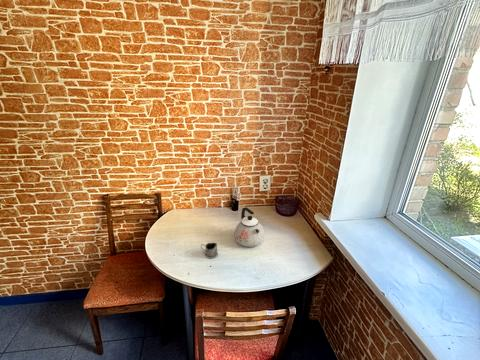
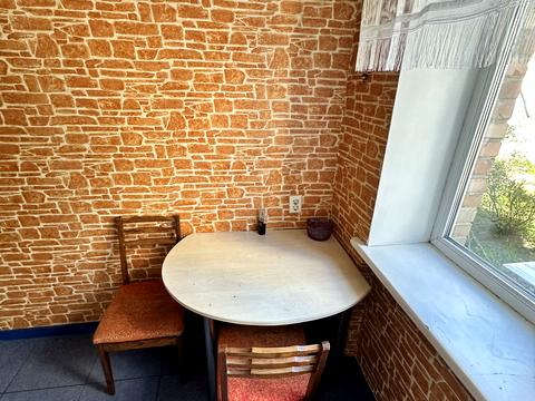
- tea glass holder (209, 248)
- kettle (249, 226)
